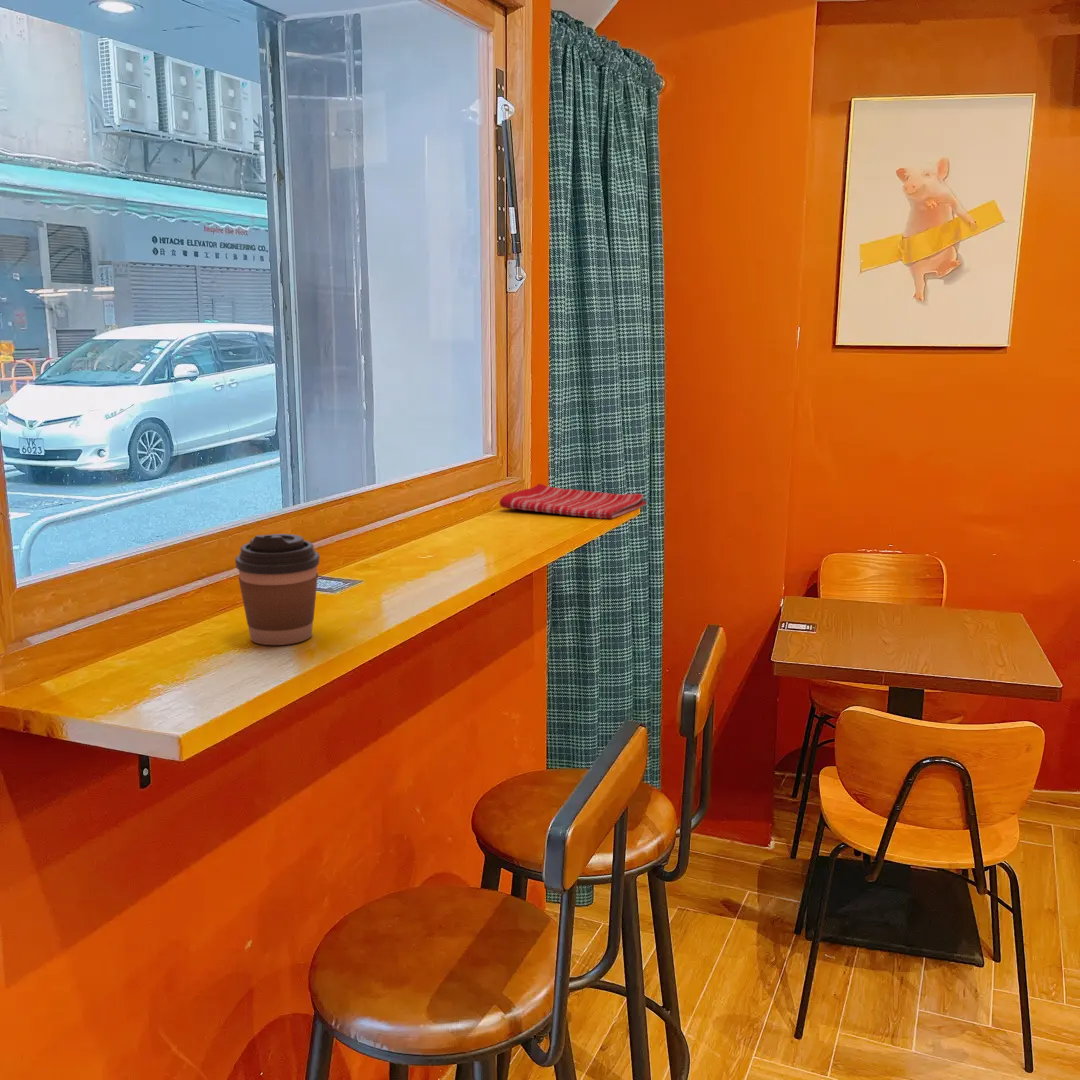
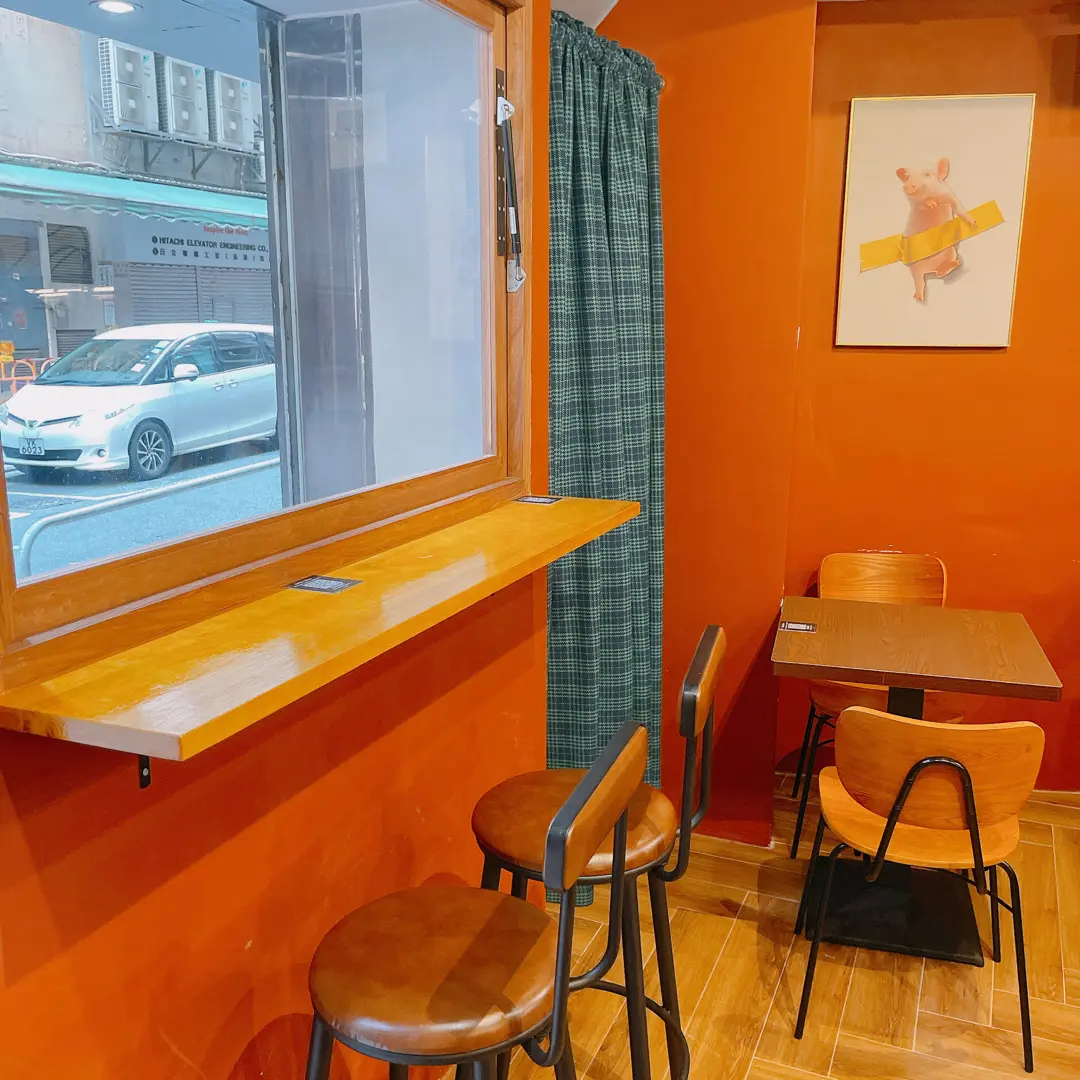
- coffee cup (279, 584)
- dish towel (572, 500)
